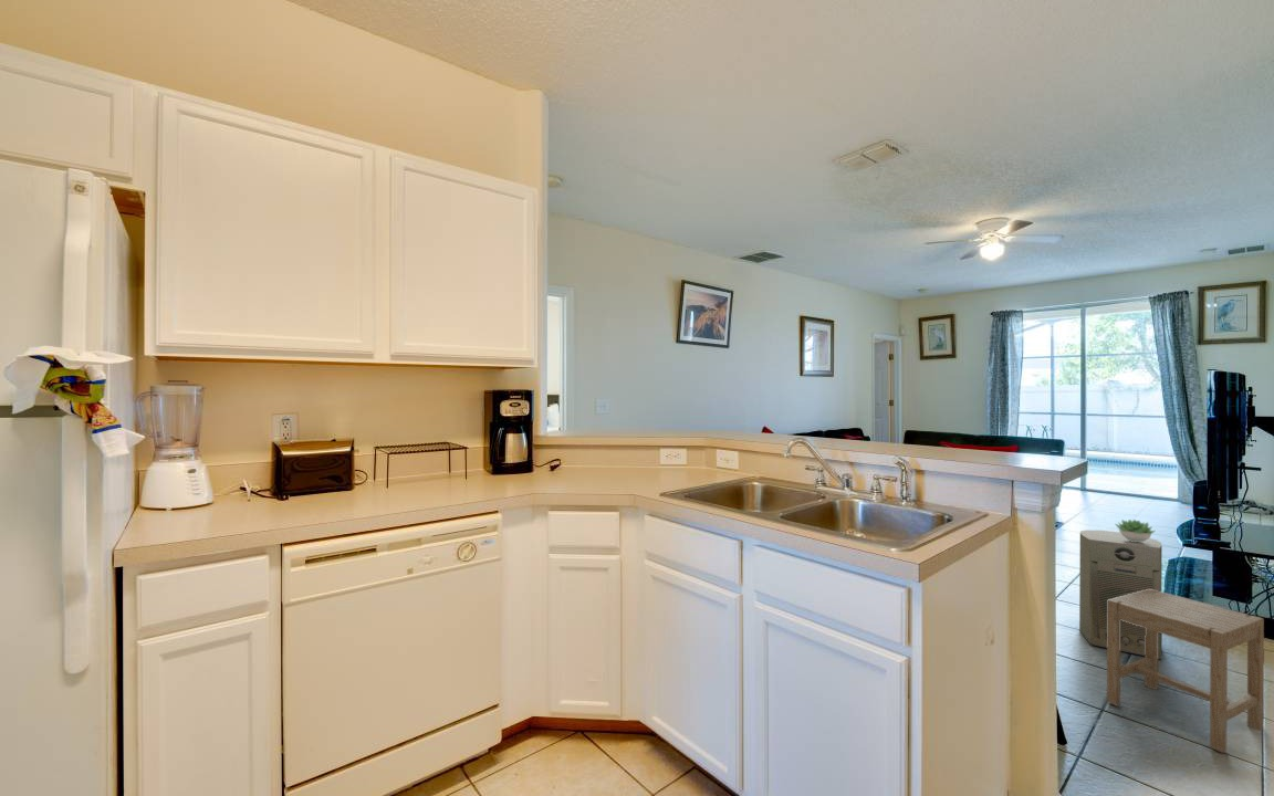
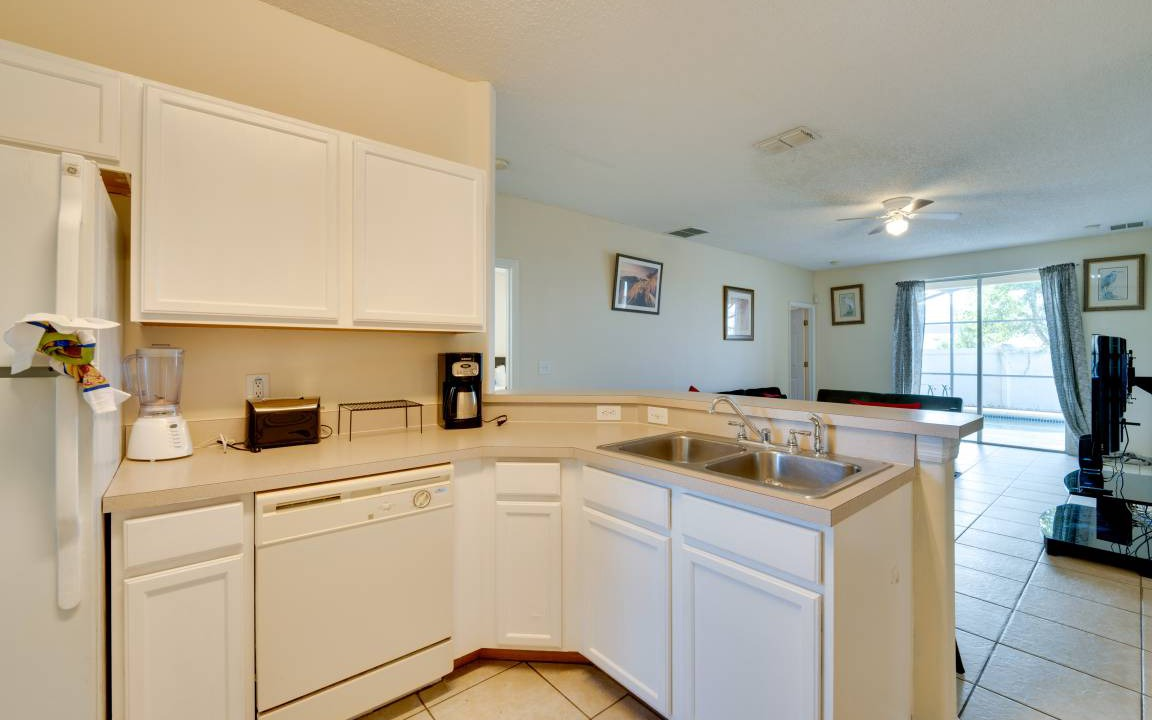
- succulent plant (1135, 531)
- fan (1118, 587)
- stool (1174, 679)
